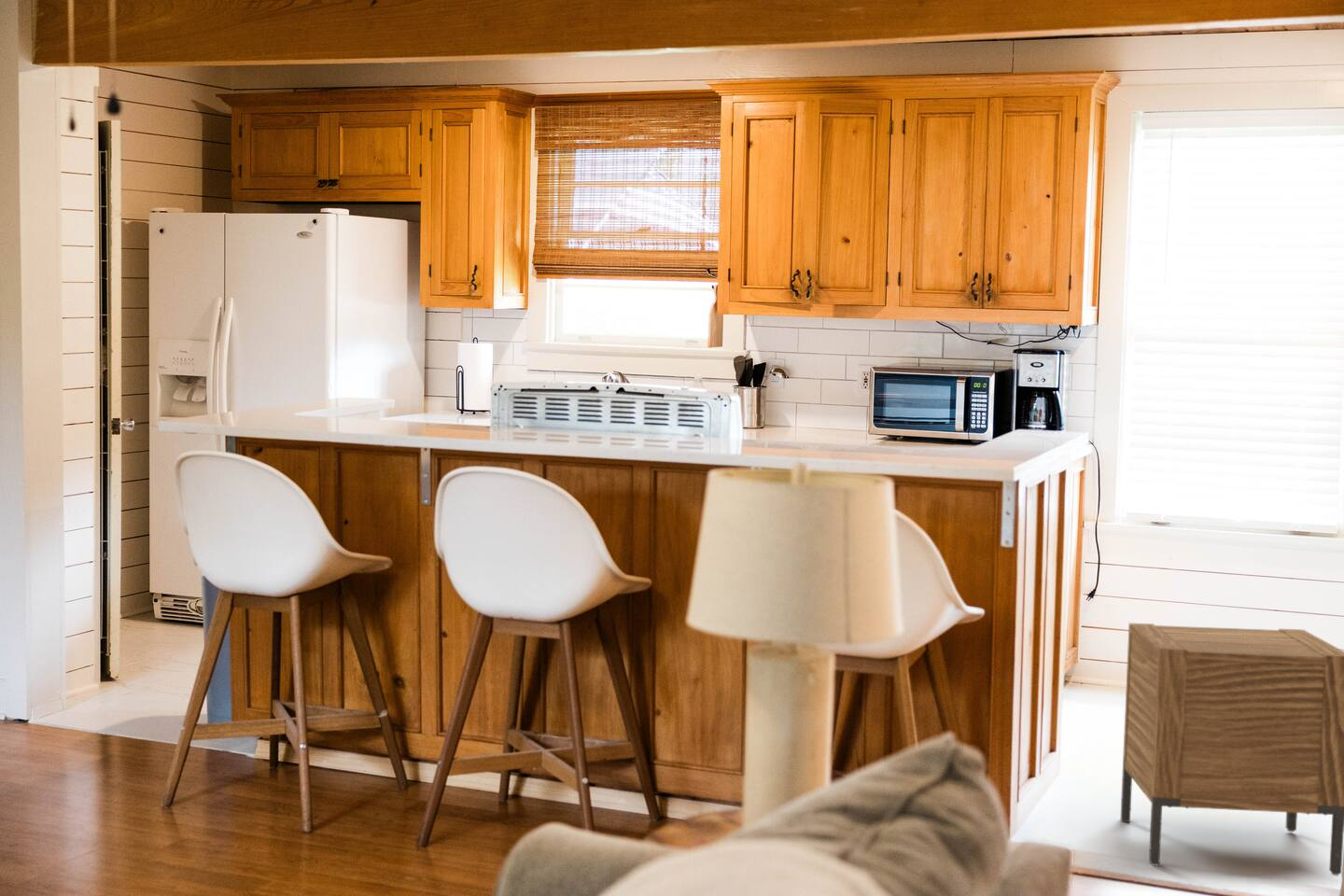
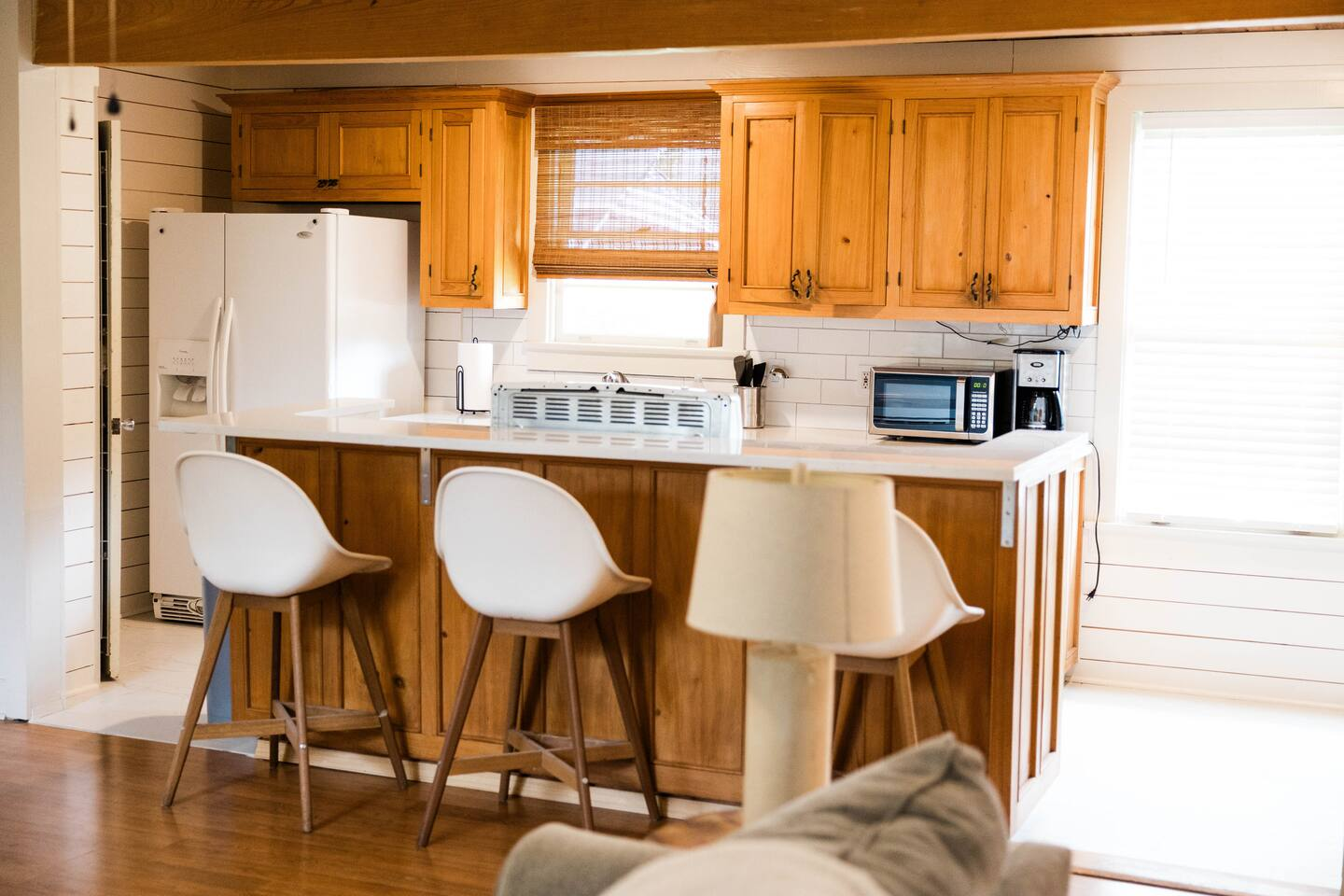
- nightstand (1229, 743)
